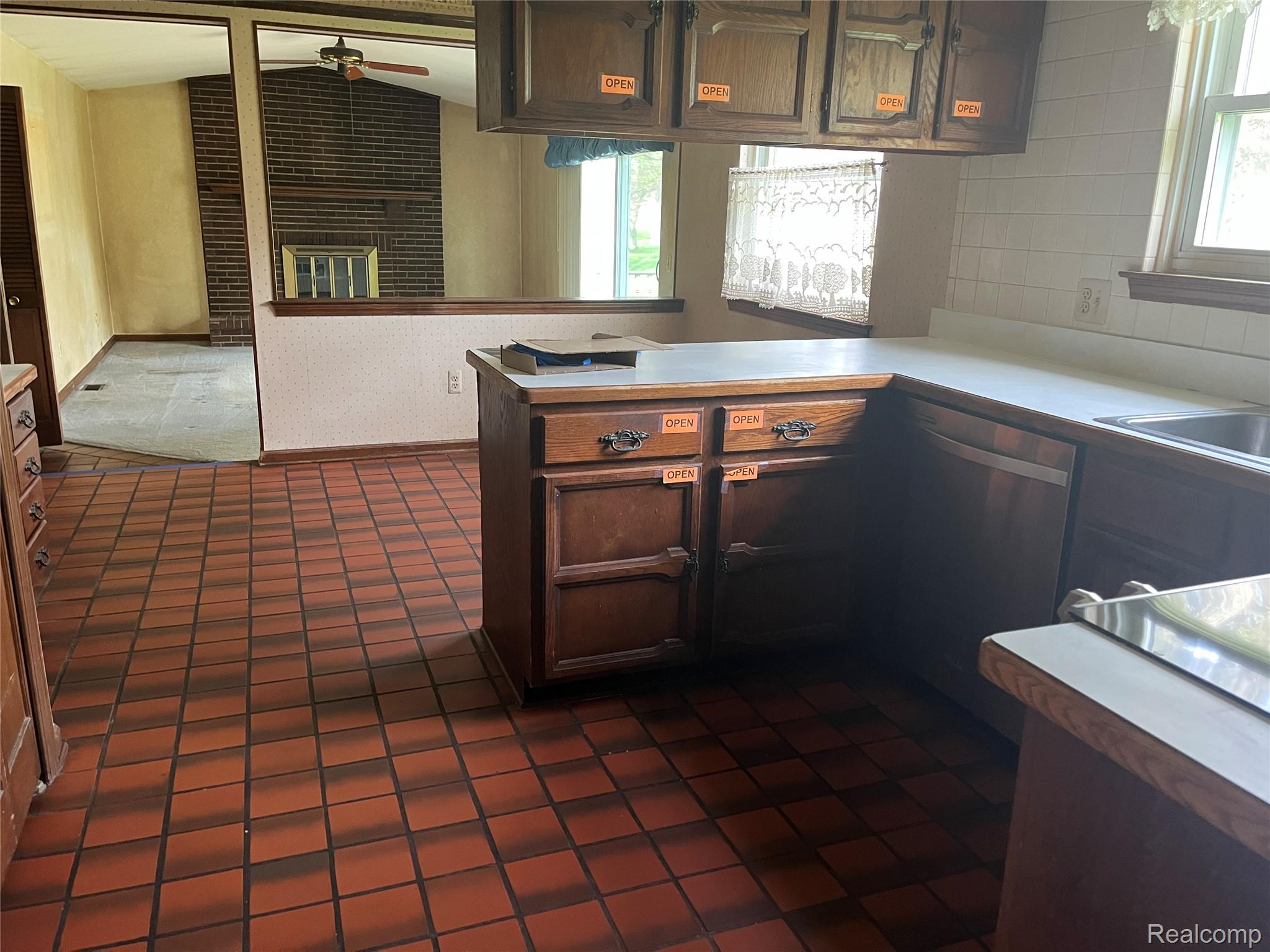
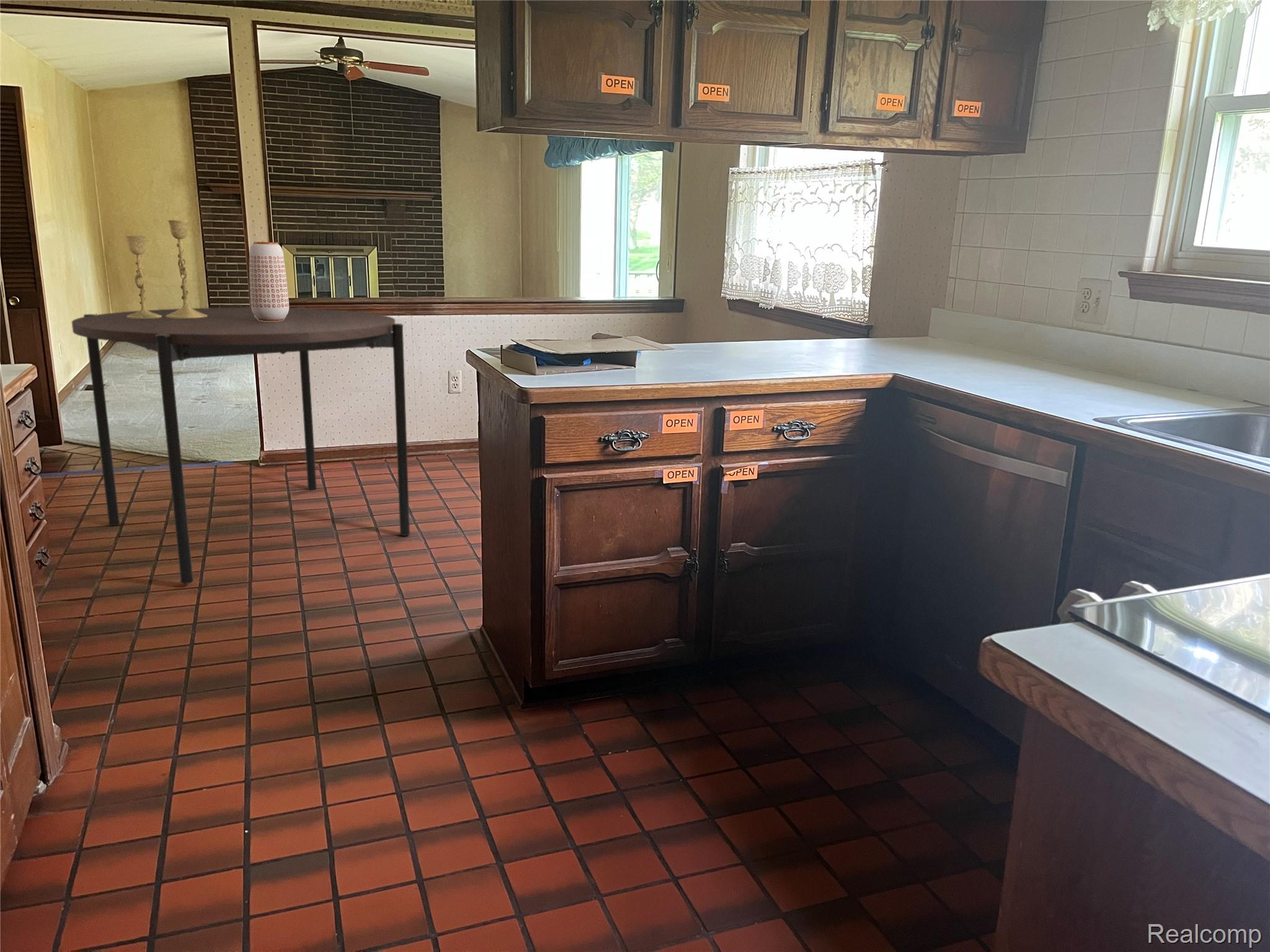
+ dining table (303, 421)
+ candlestick (178, 265)
+ planter (268, 281)
